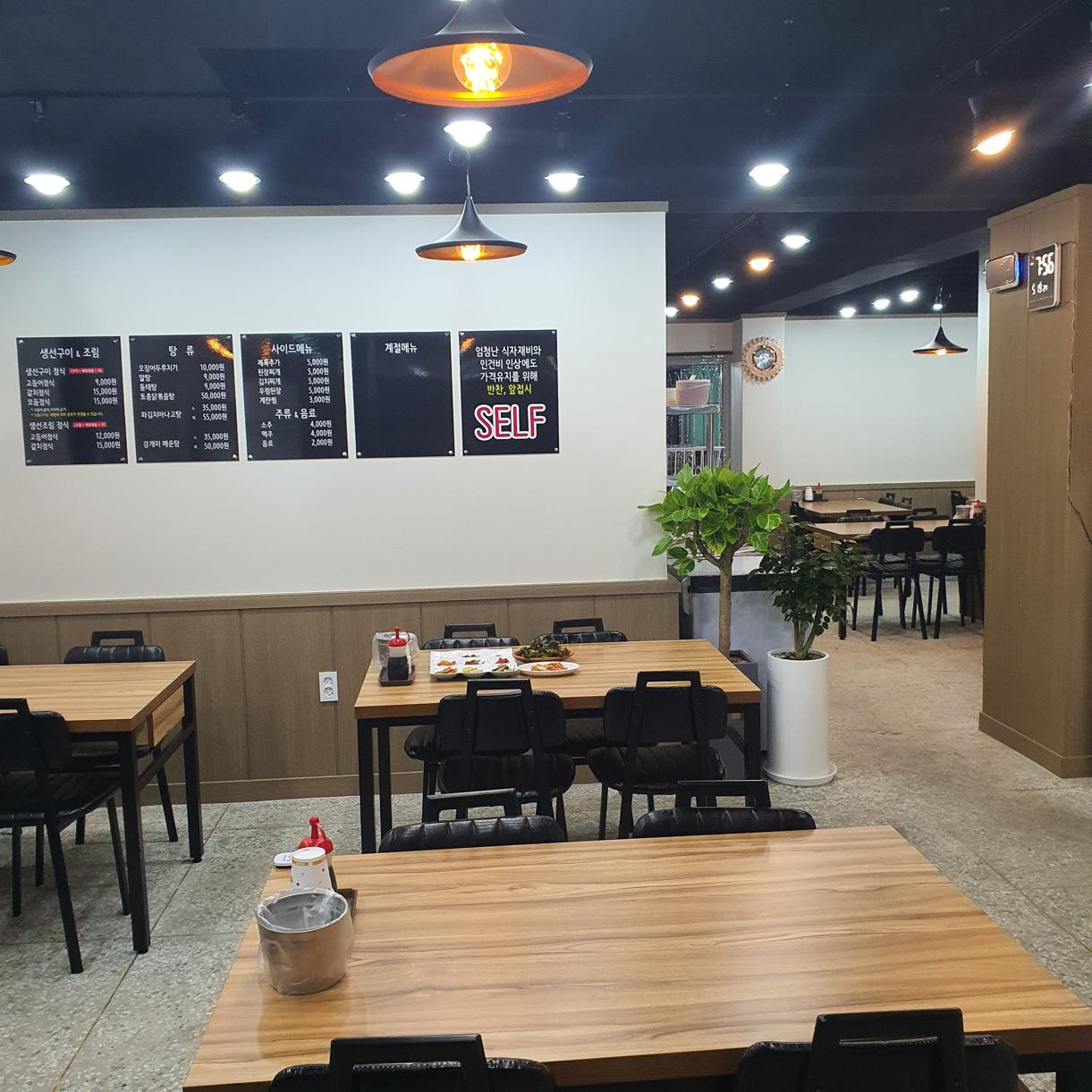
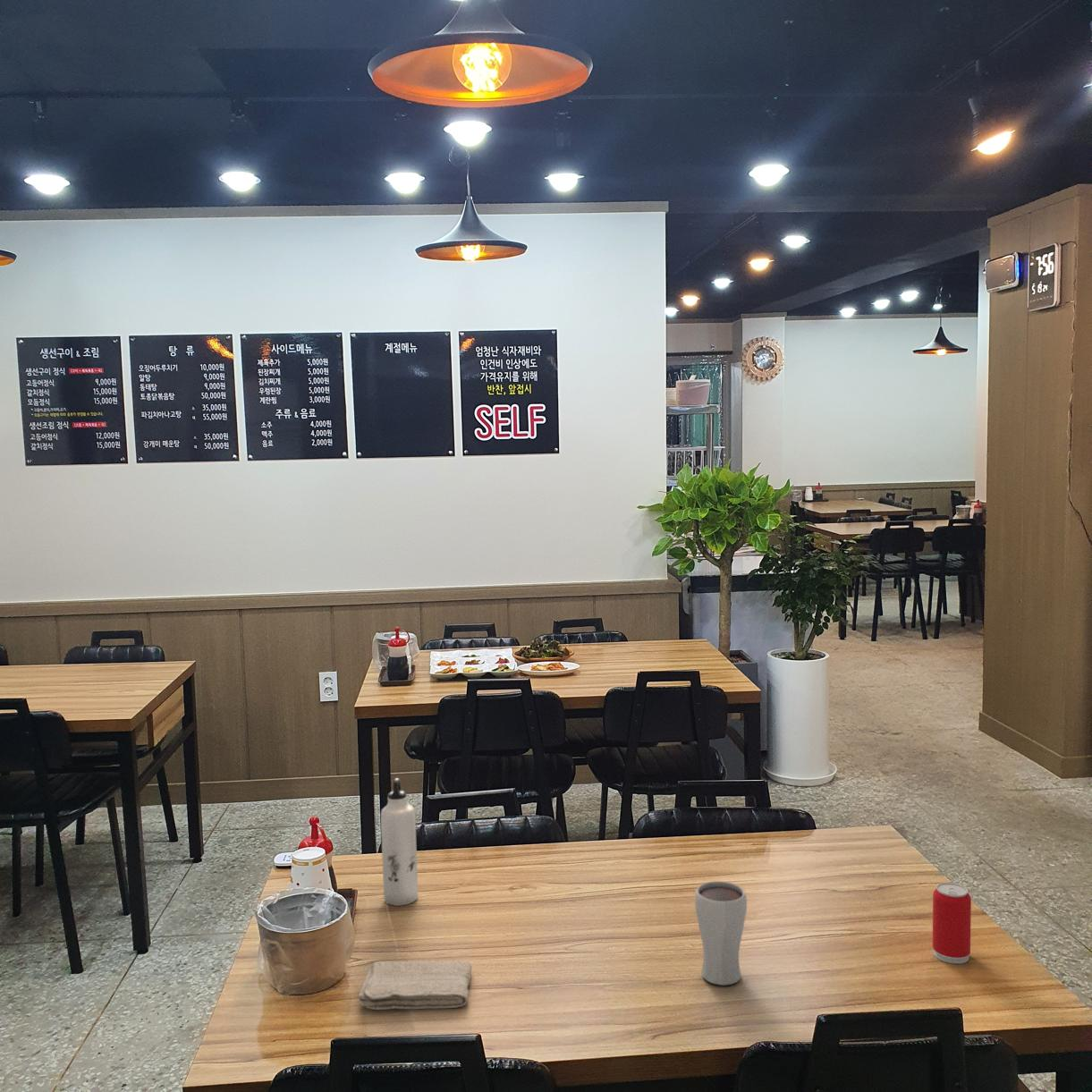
+ water bottle (398, 839)
+ beverage can (952, 922)
+ washcloth (417, 982)
+ drinking glass (721, 934)
